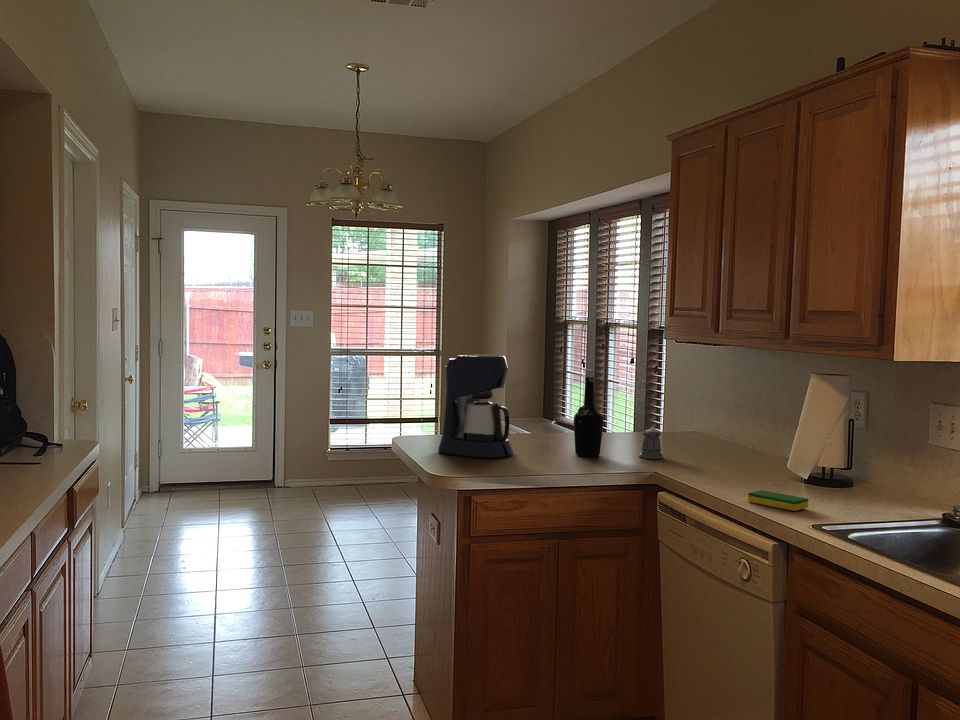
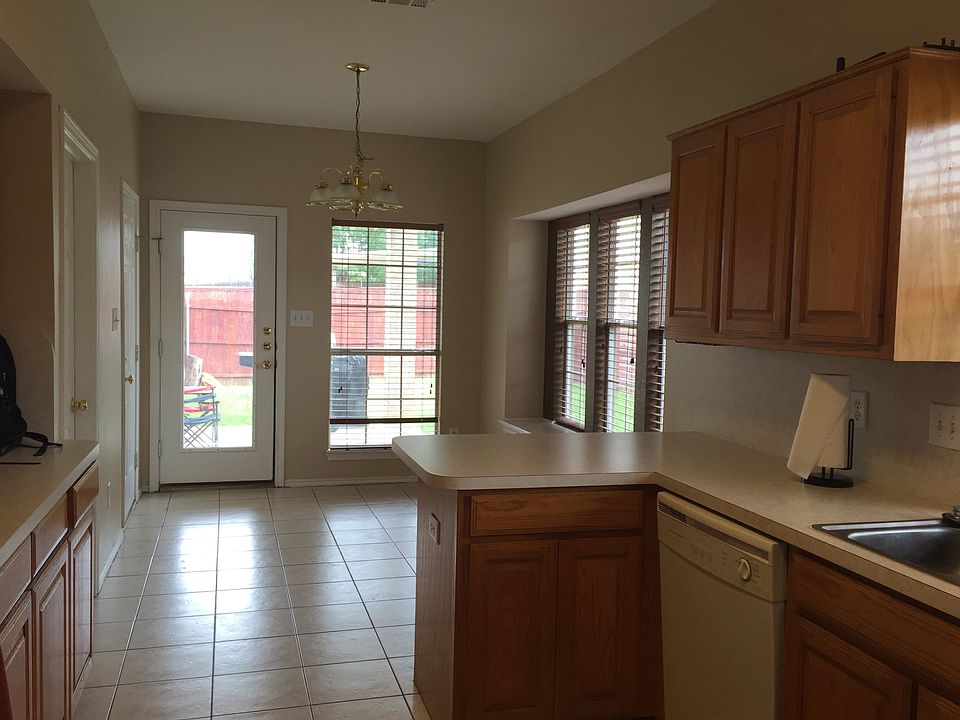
- dish sponge (777, 500)
- coffee maker (477, 403)
- pepper shaker (650, 443)
- bottle (588, 412)
